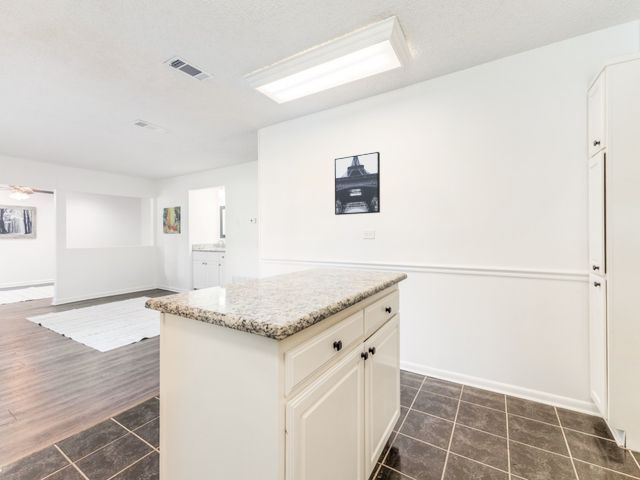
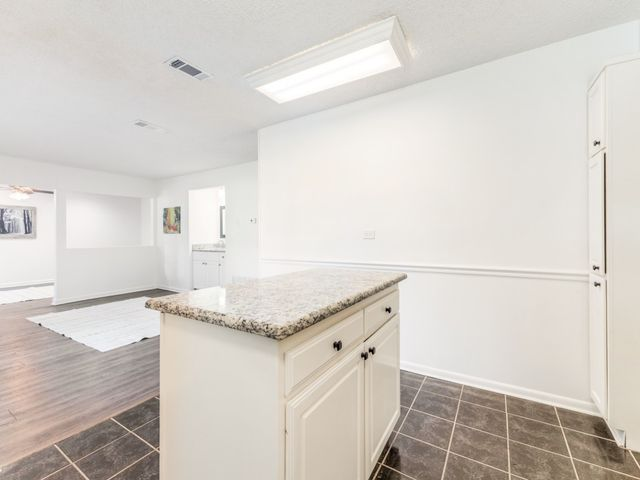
- wall art (356, 184)
